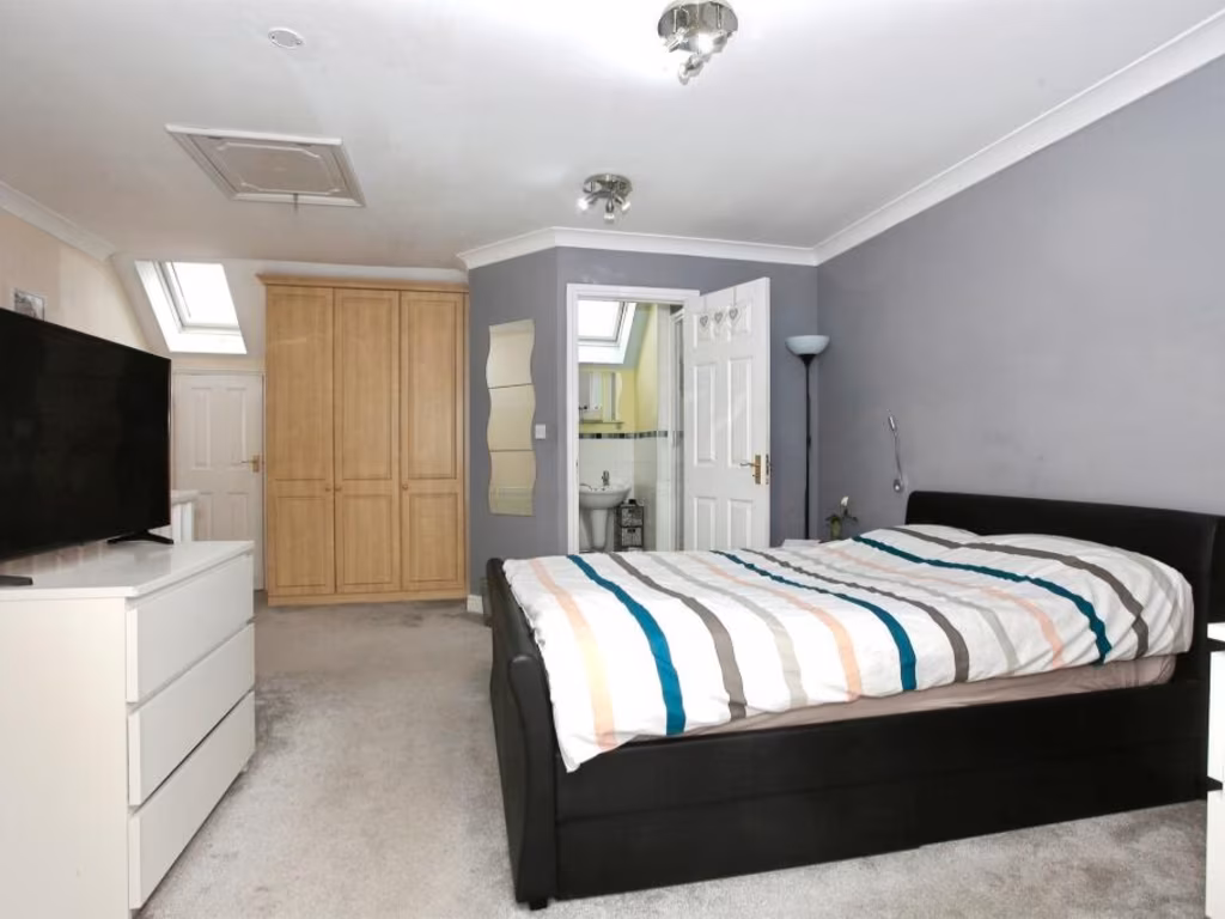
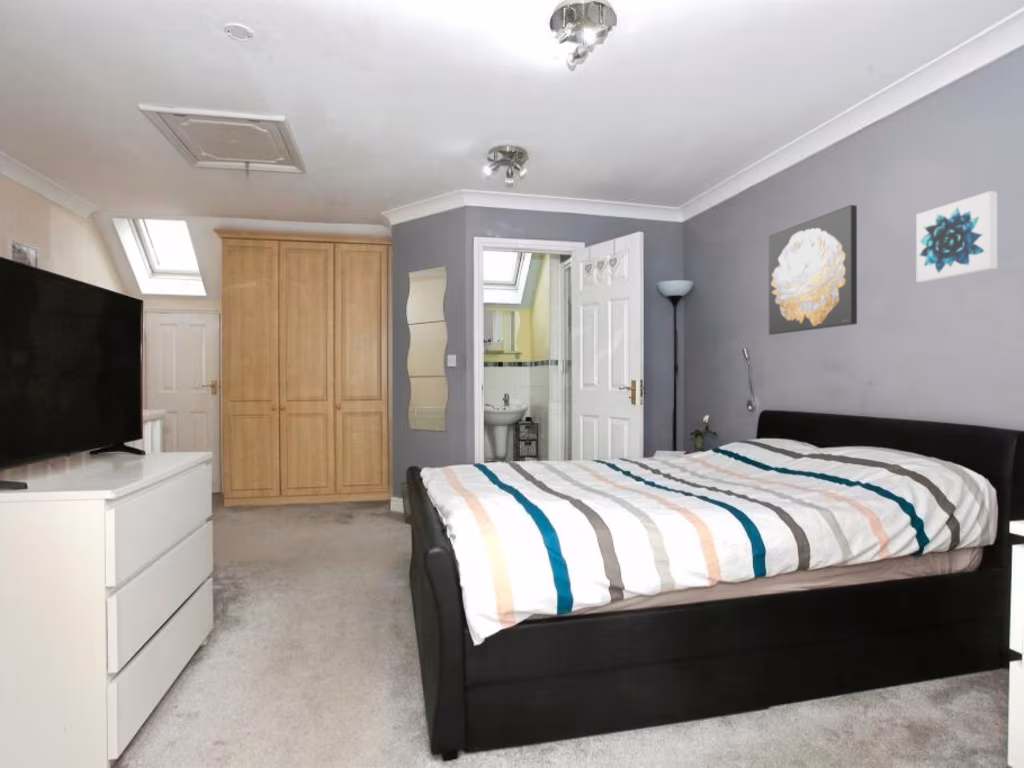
+ wall art (954, 239)
+ wall art (809, 276)
